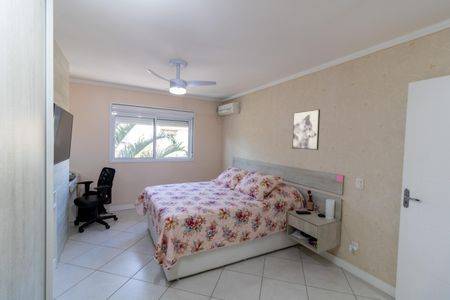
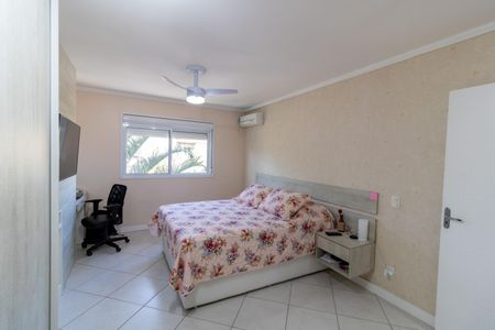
- wall art (305, 130)
